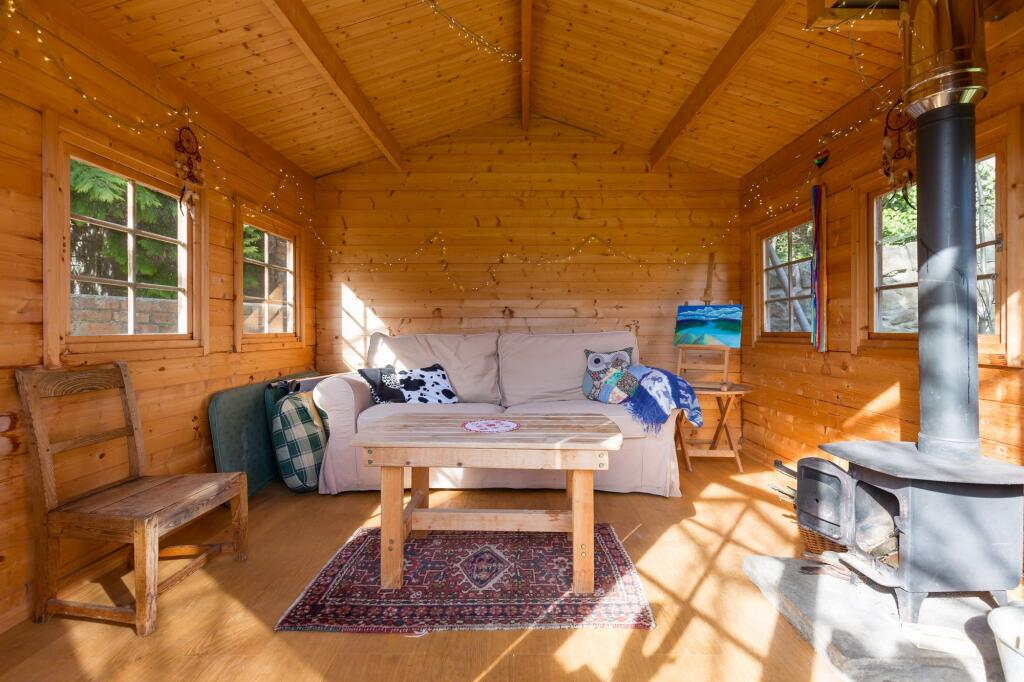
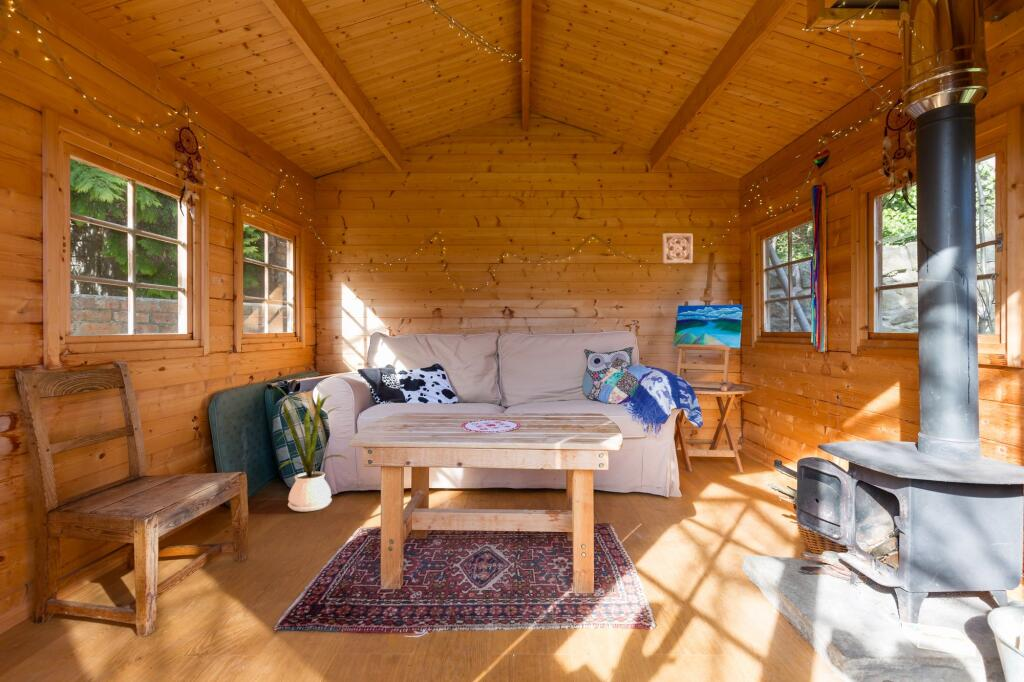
+ house plant (305, 443)
+ wall ornament (677, 249)
